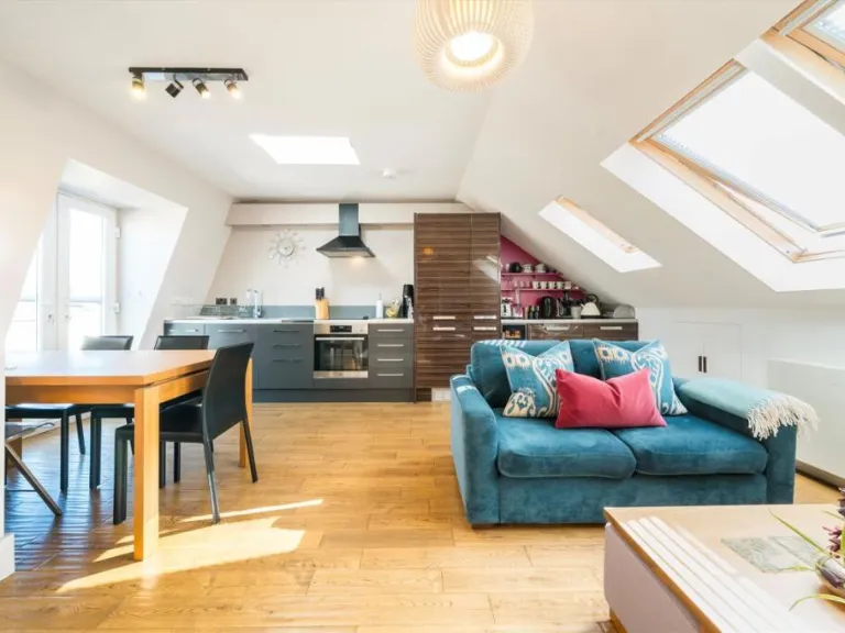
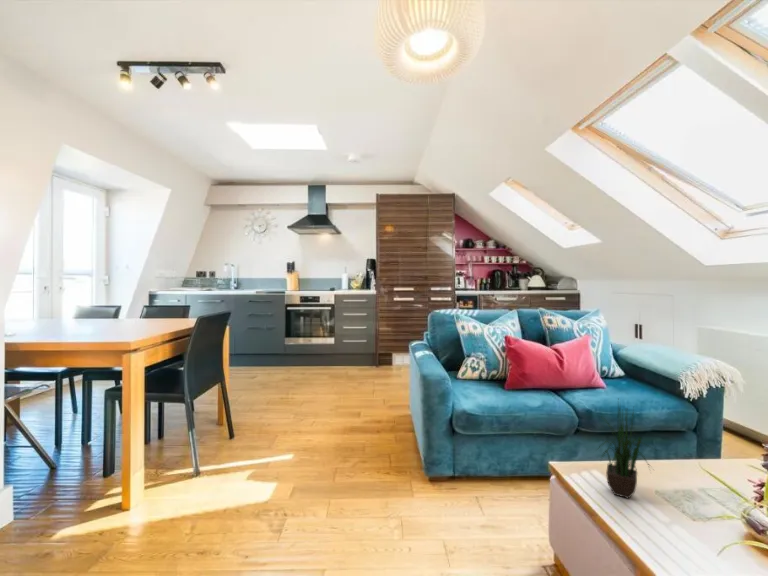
+ potted plant (625, 441)
